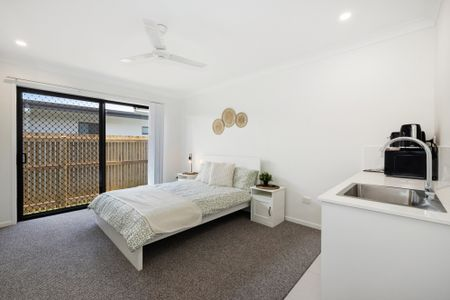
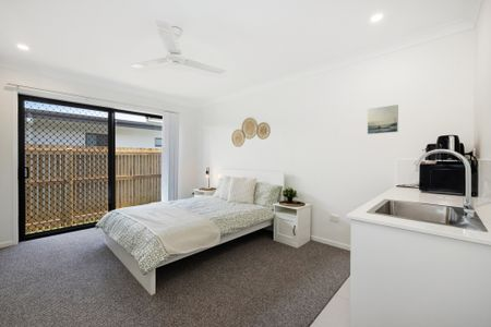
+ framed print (382, 120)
